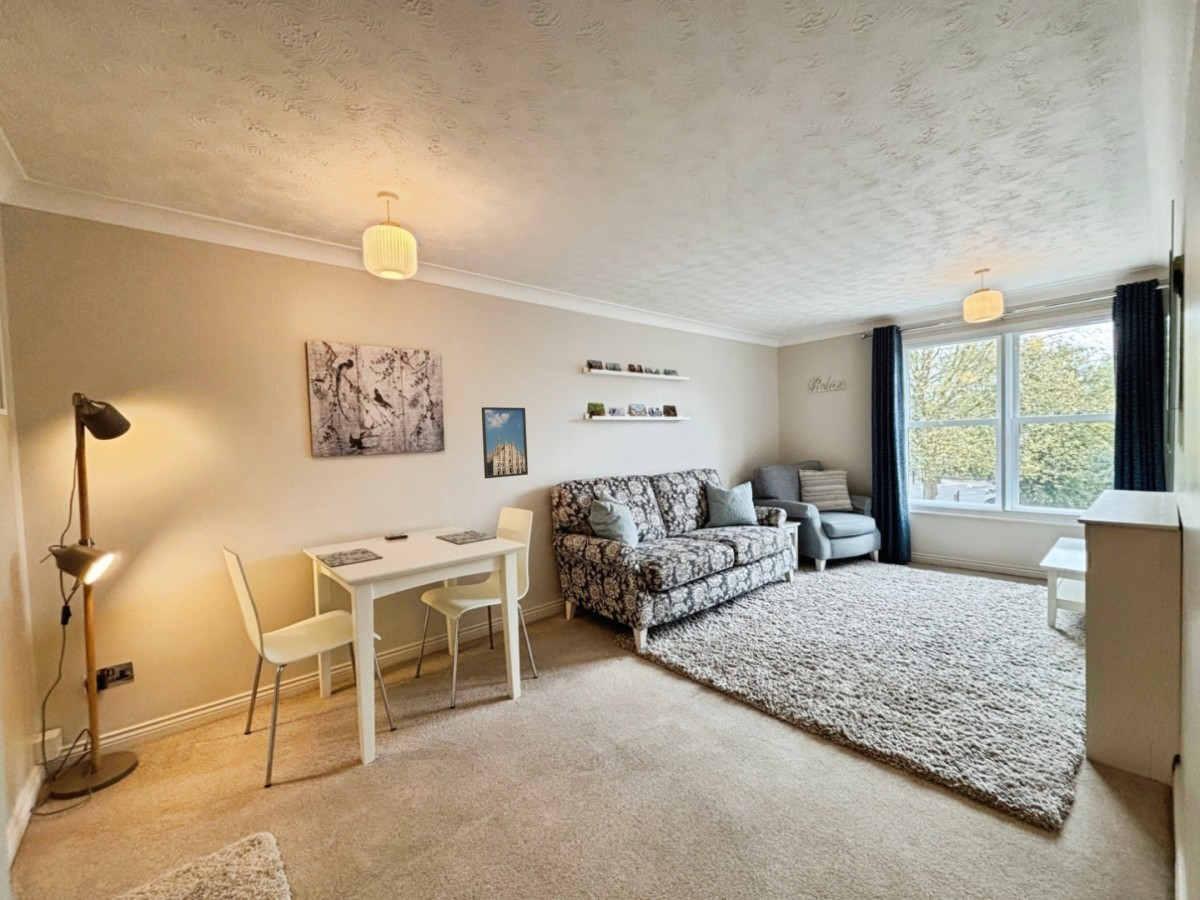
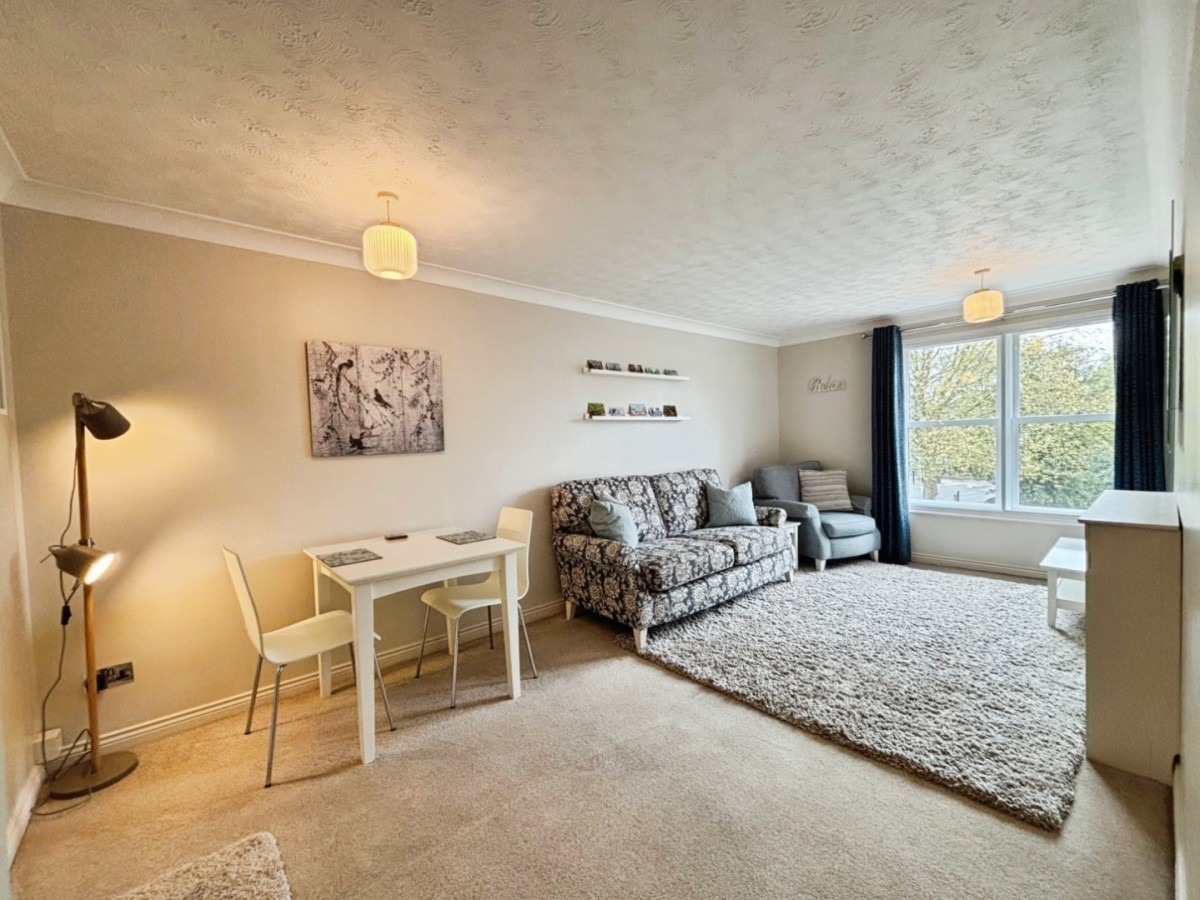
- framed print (505, 442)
